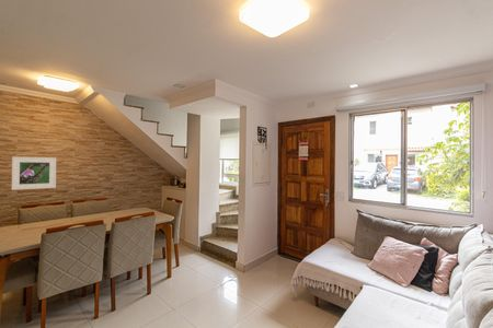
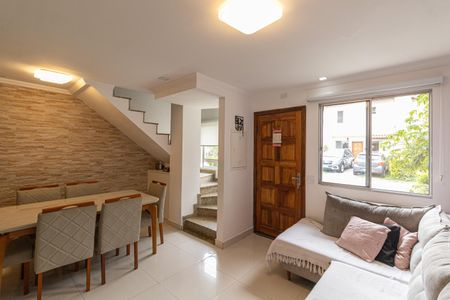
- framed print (35, 173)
